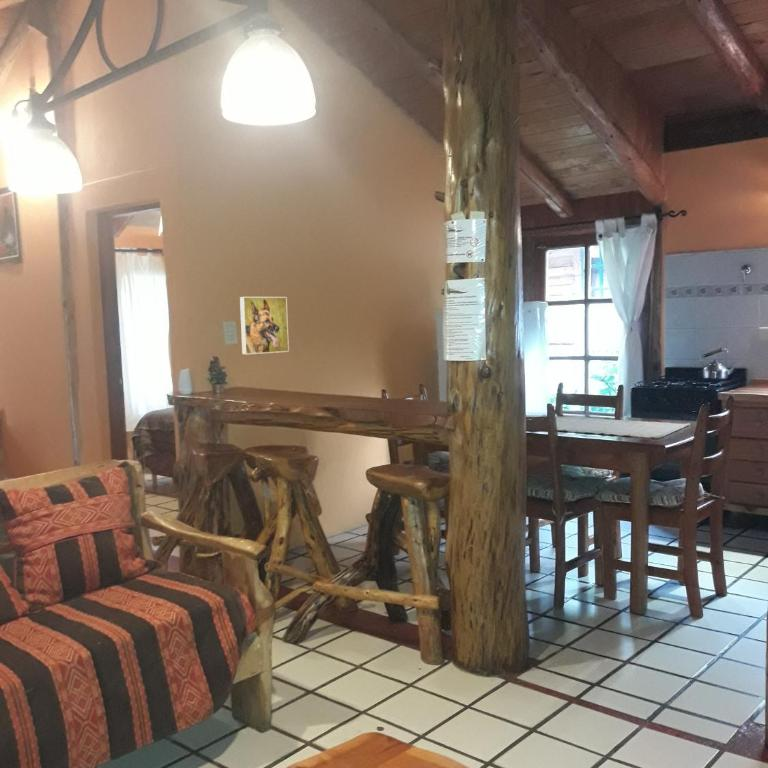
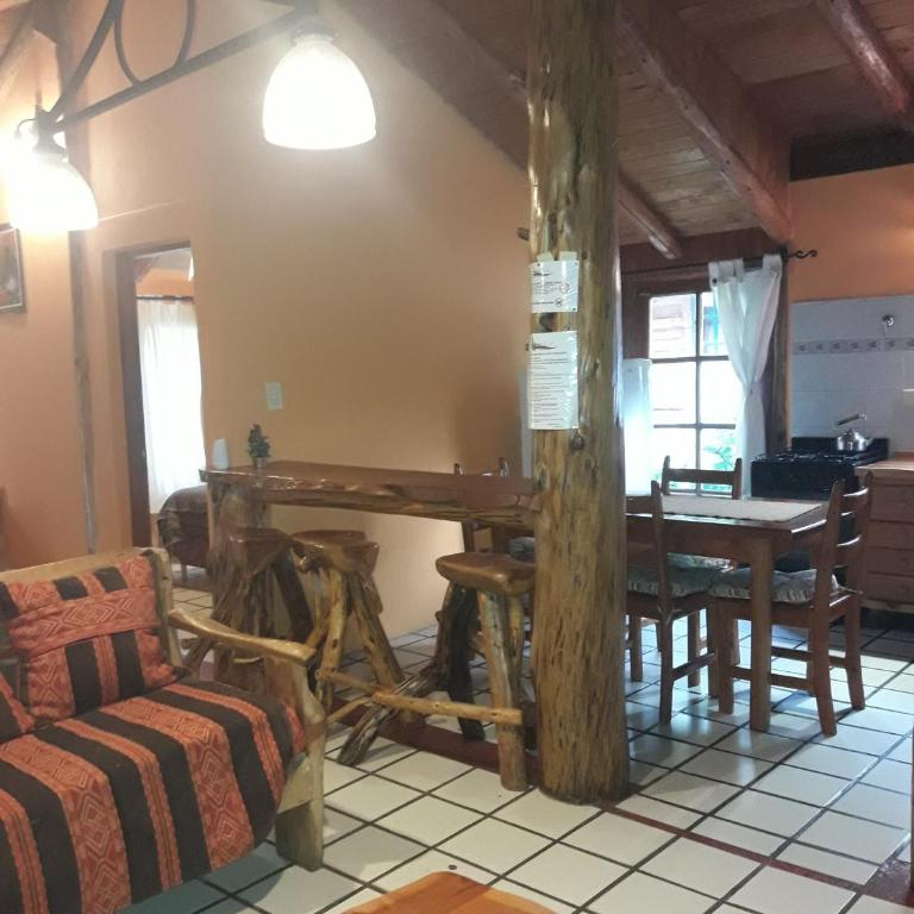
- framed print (264, 325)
